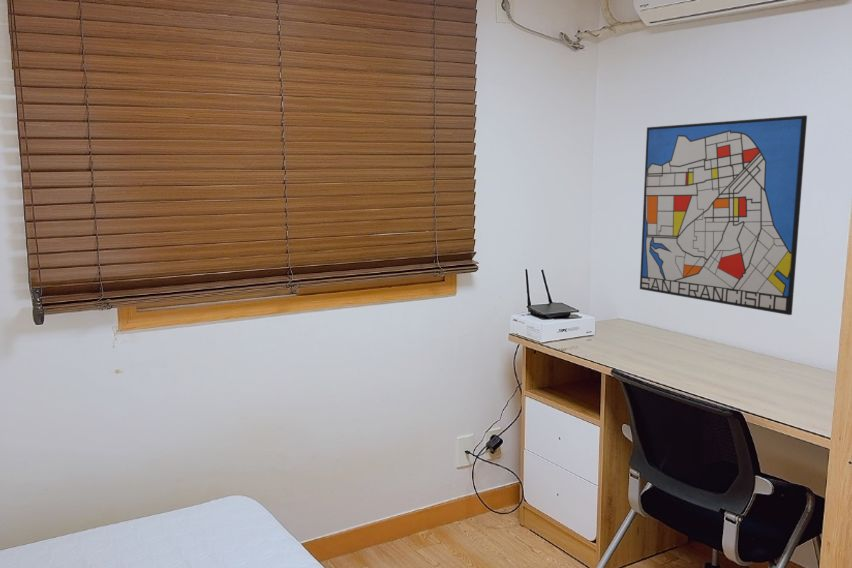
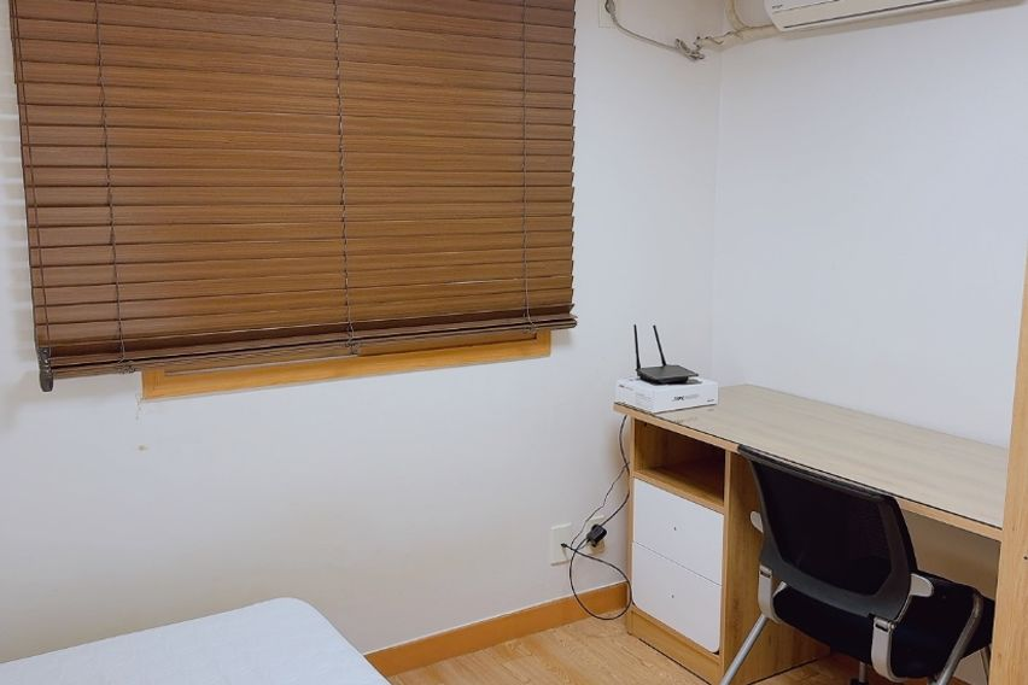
- wall art (713, 213)
